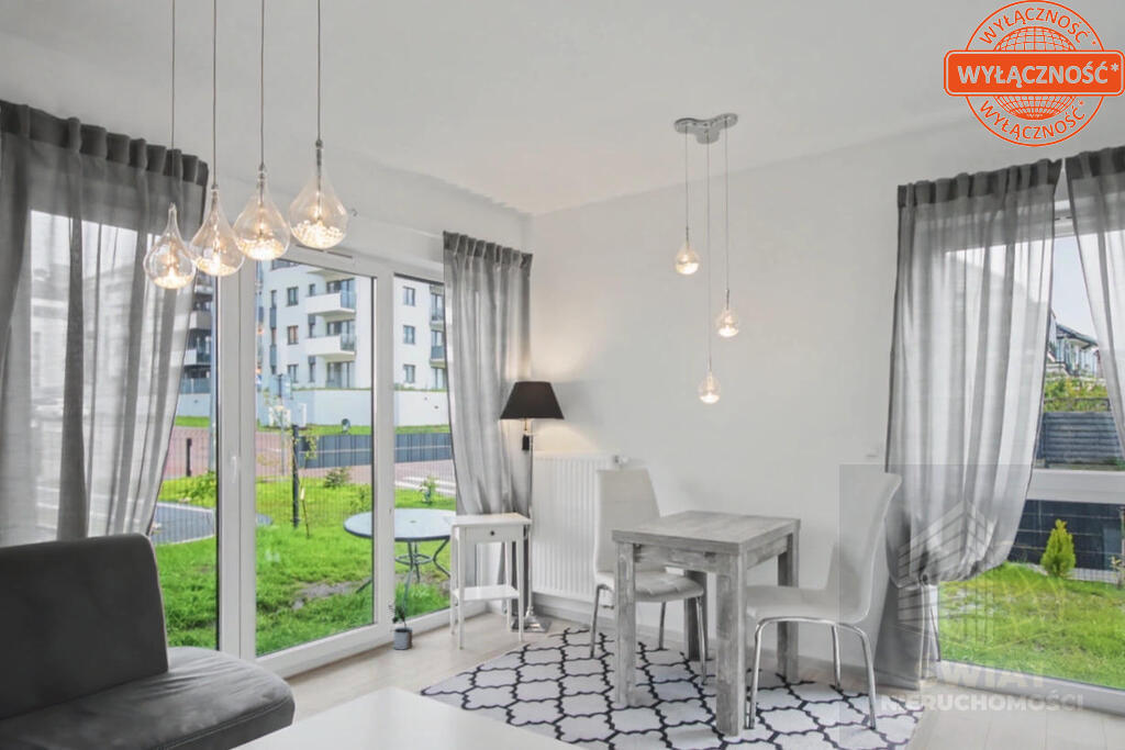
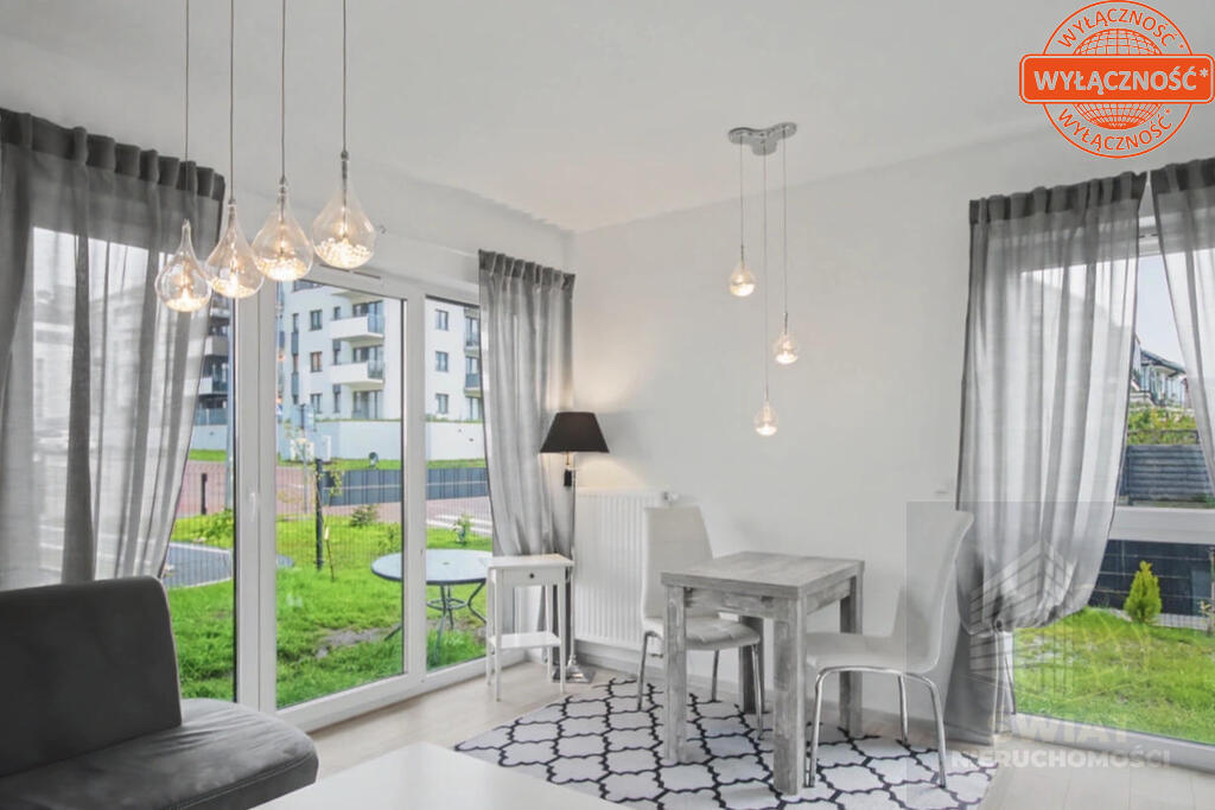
- potted plant (400, 623)
